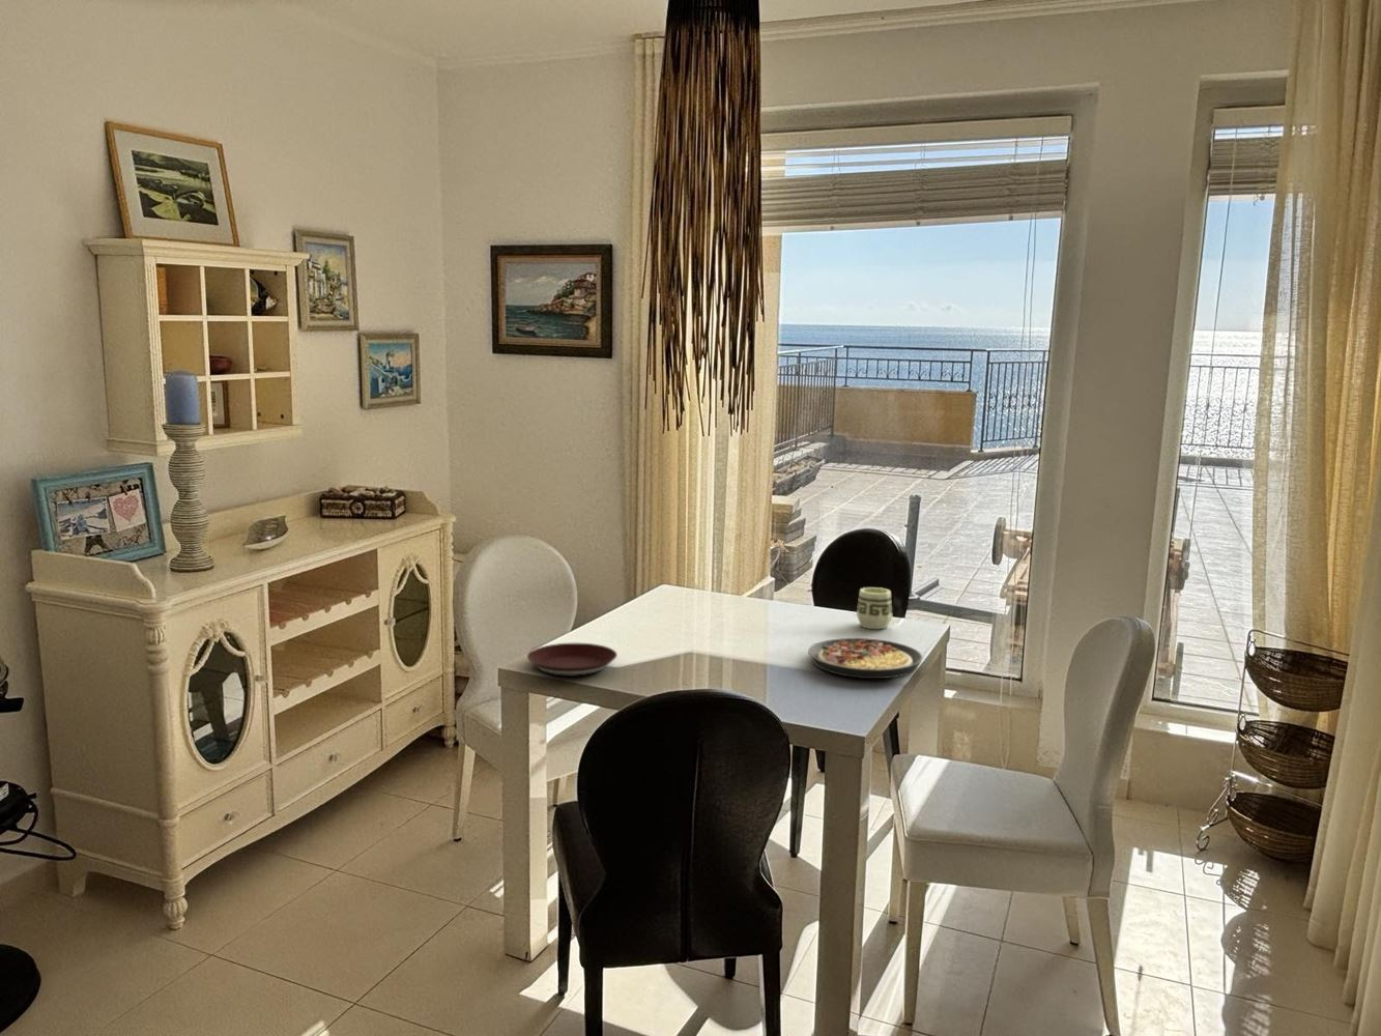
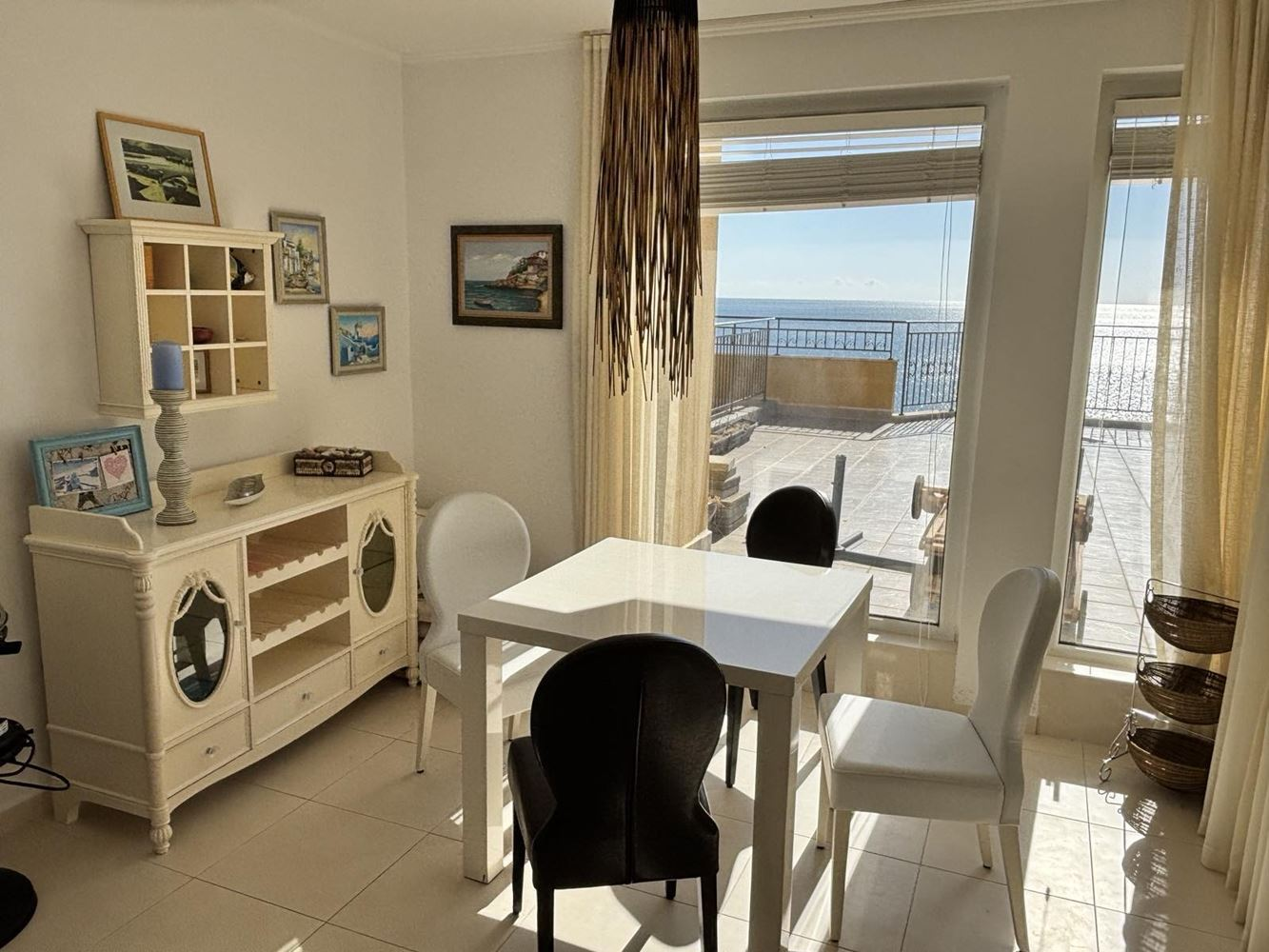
- cup (874, 608)
- plate (864, 655)
- plate (571, 659)
